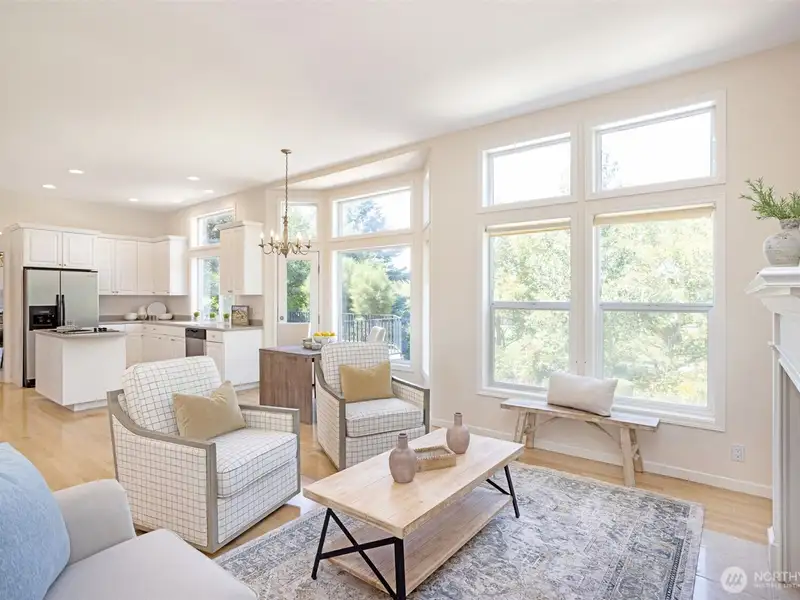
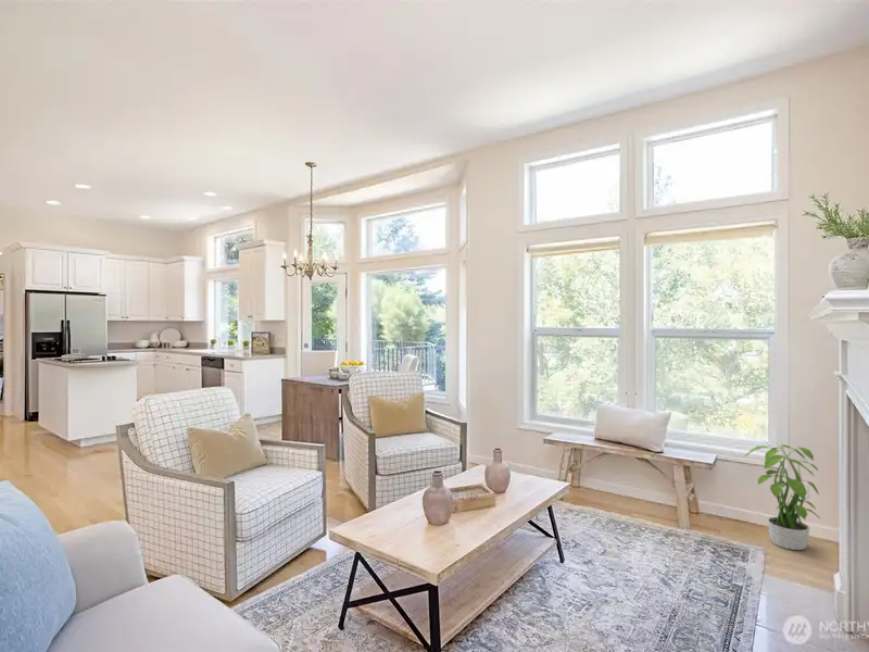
+ potted plant (779, 493)
